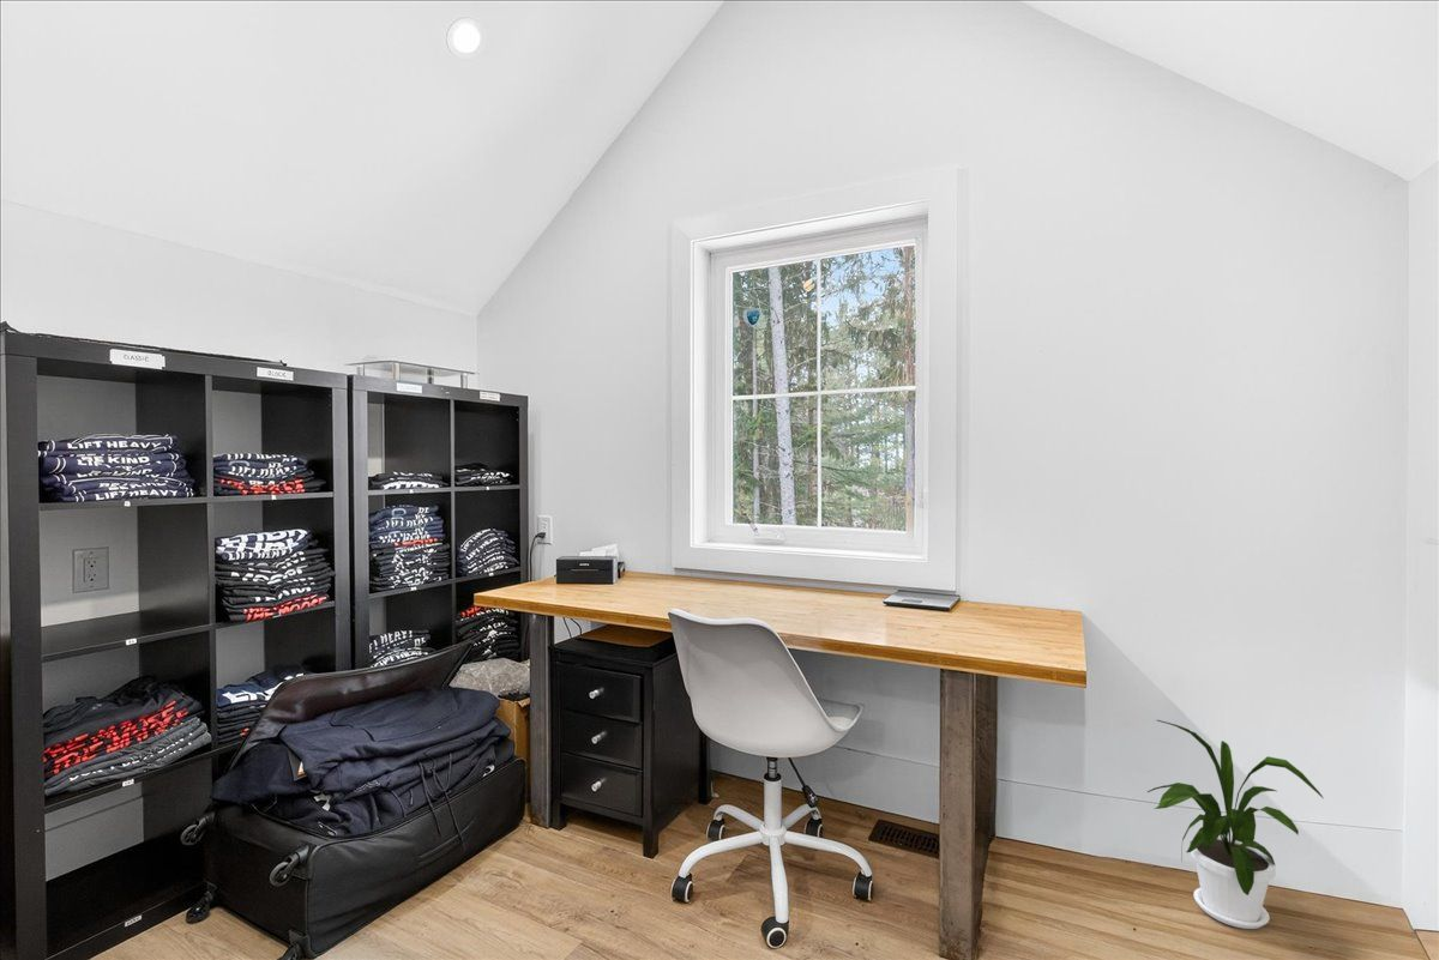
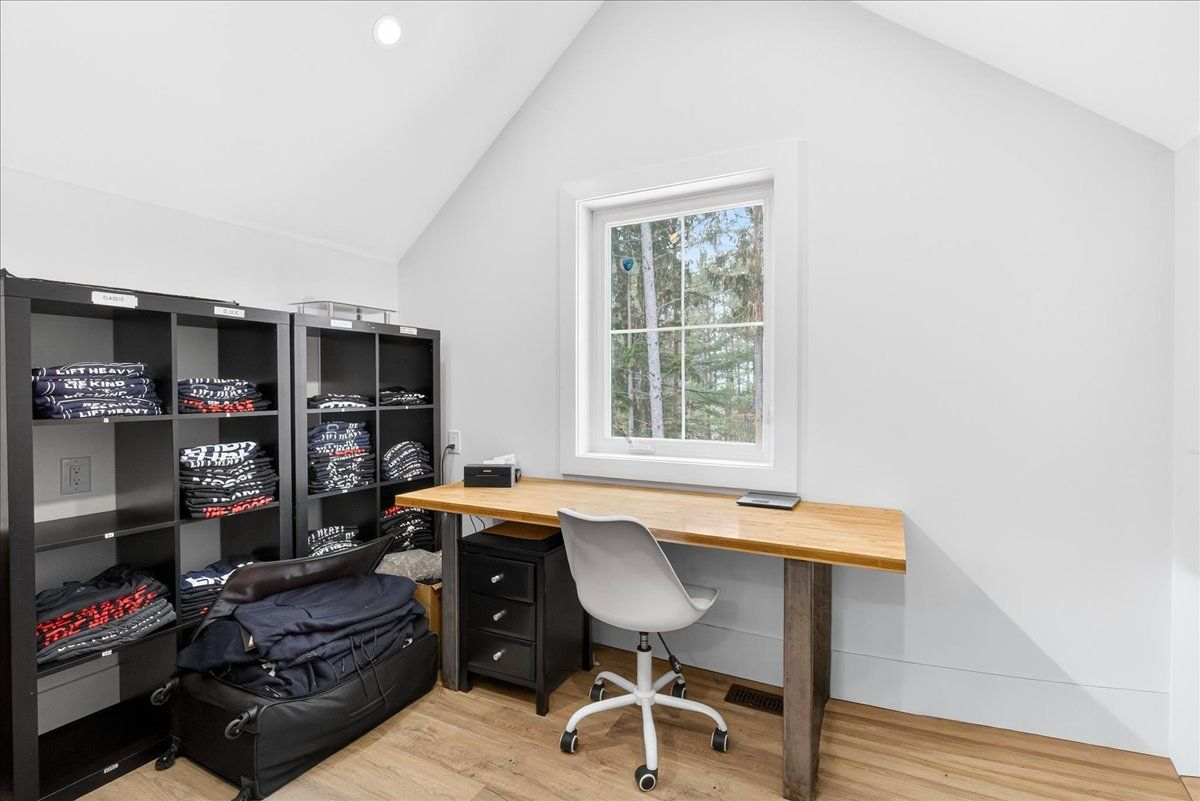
- house plant (1226, 821)
